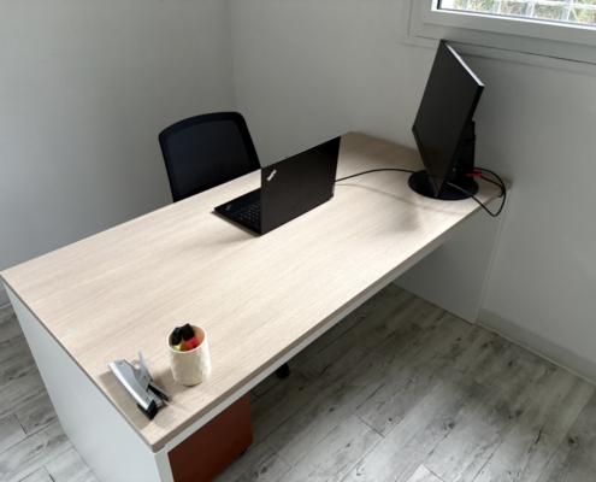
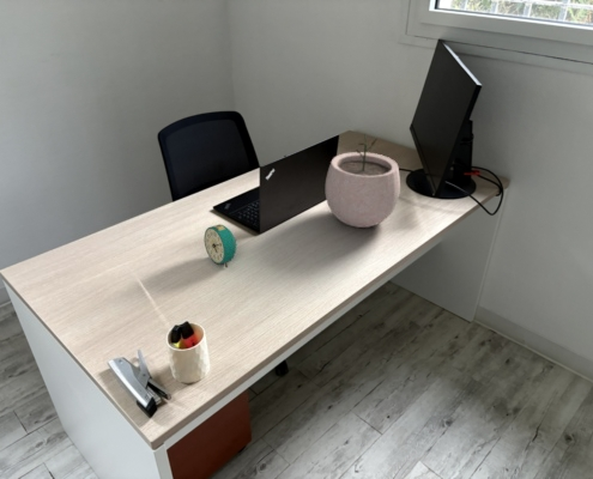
+ alarm clock (222, 242)
+ plant pot (362, 180)
